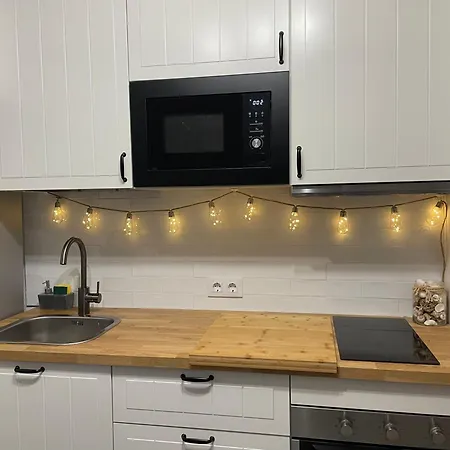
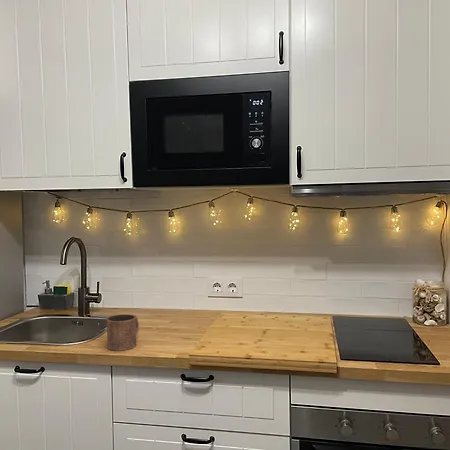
+ mug (126, 329)
